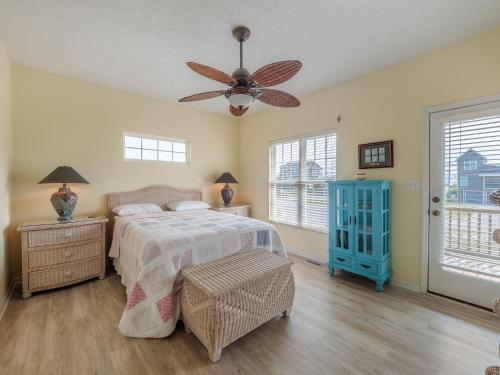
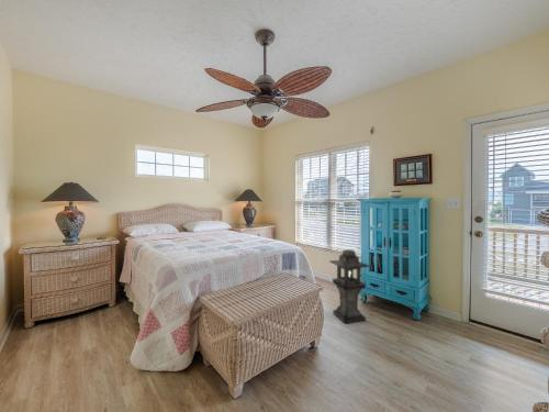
+ lantern (348, 282)
